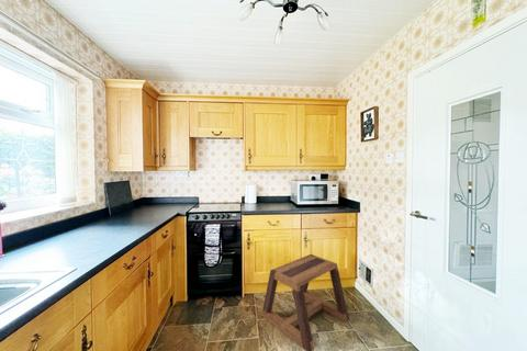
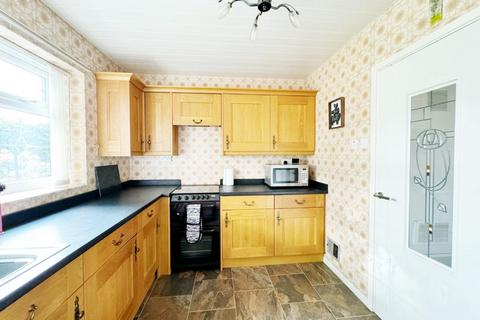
- stool (304, 292)
